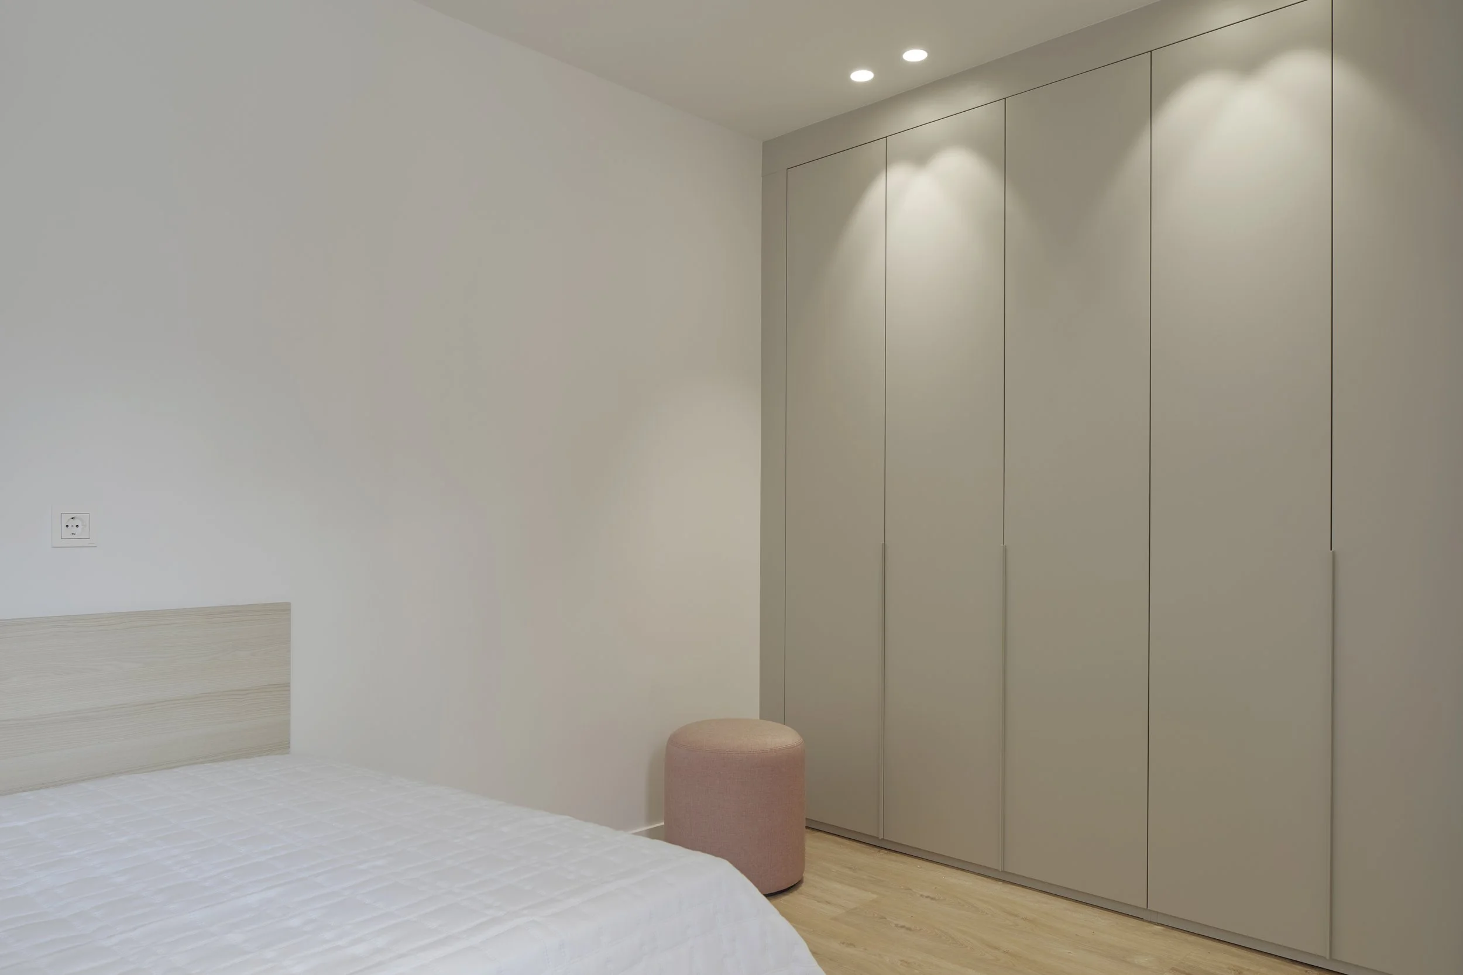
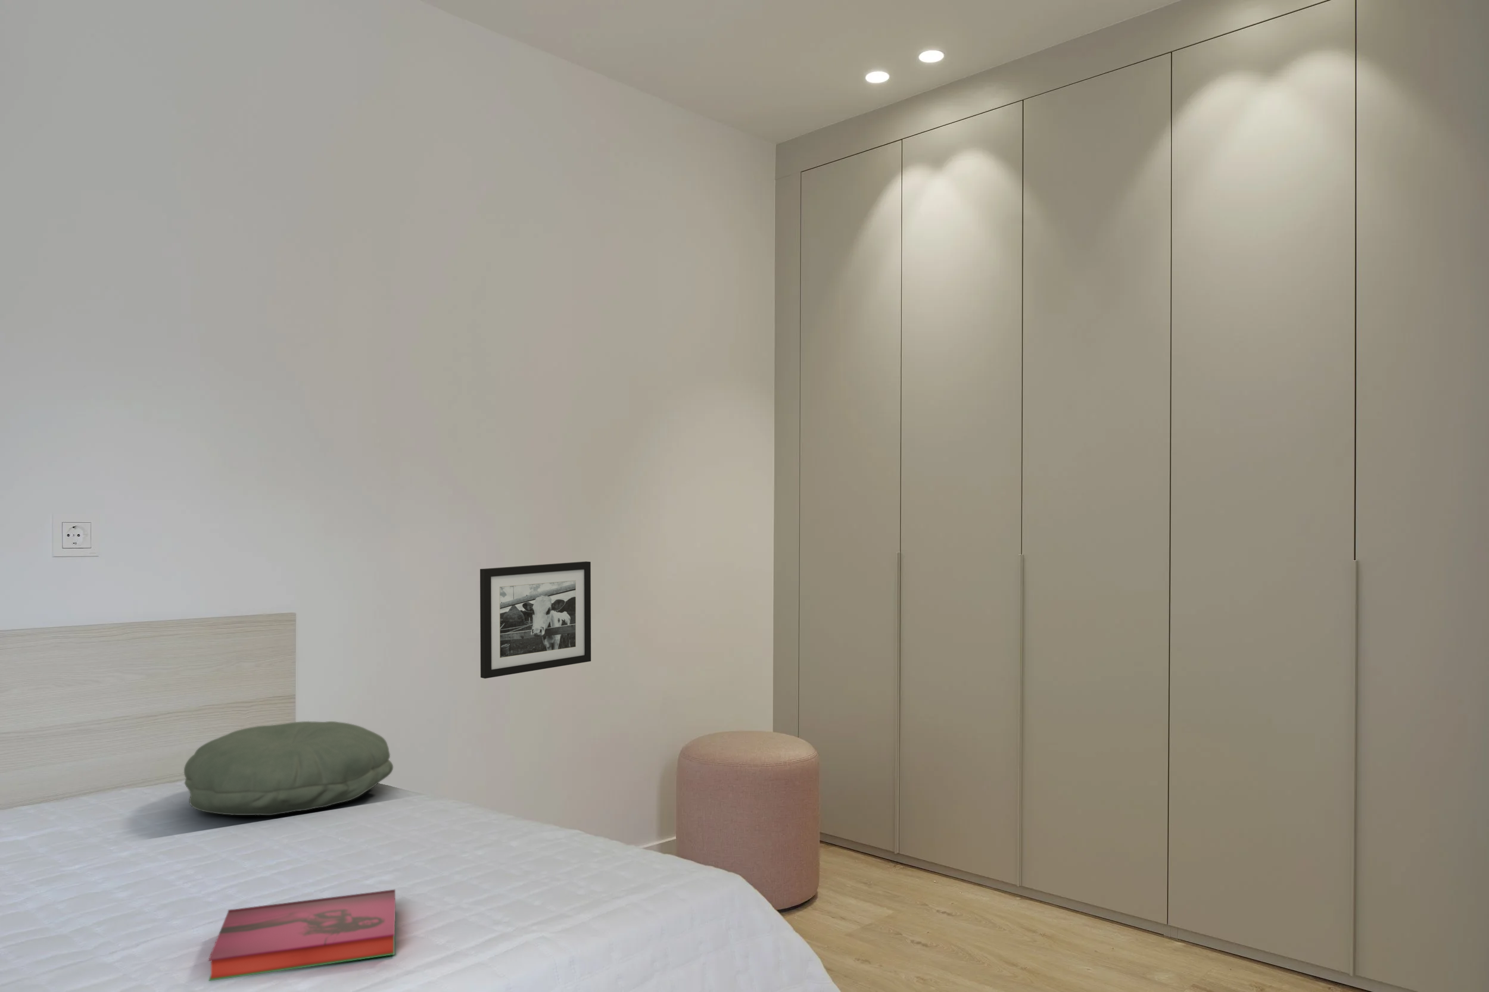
+ picture frame (537, 617)
+ hardback book (309, 931)
+ pillow (288, 764)
